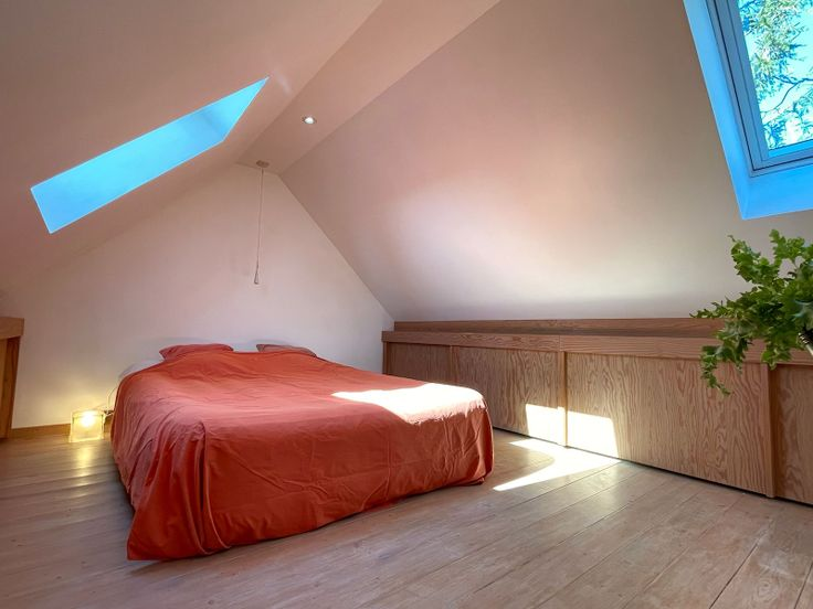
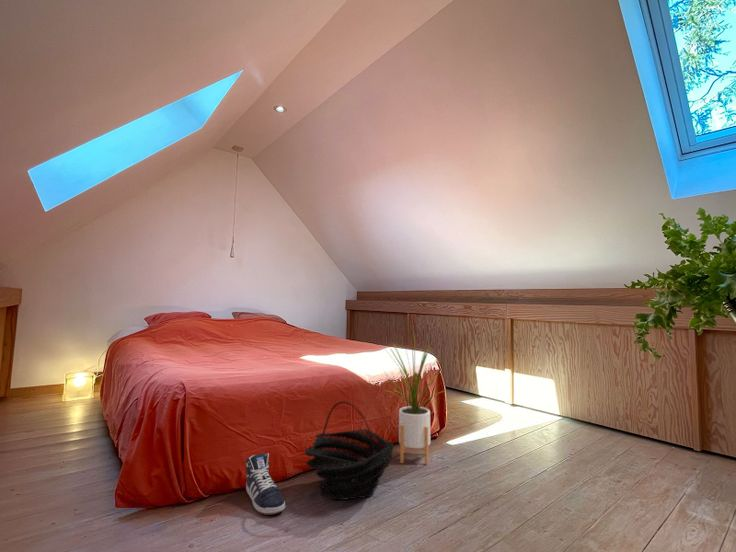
+ sneaker (263, 480)
+ basket (349, 444)
+ house plant (414, 395)
